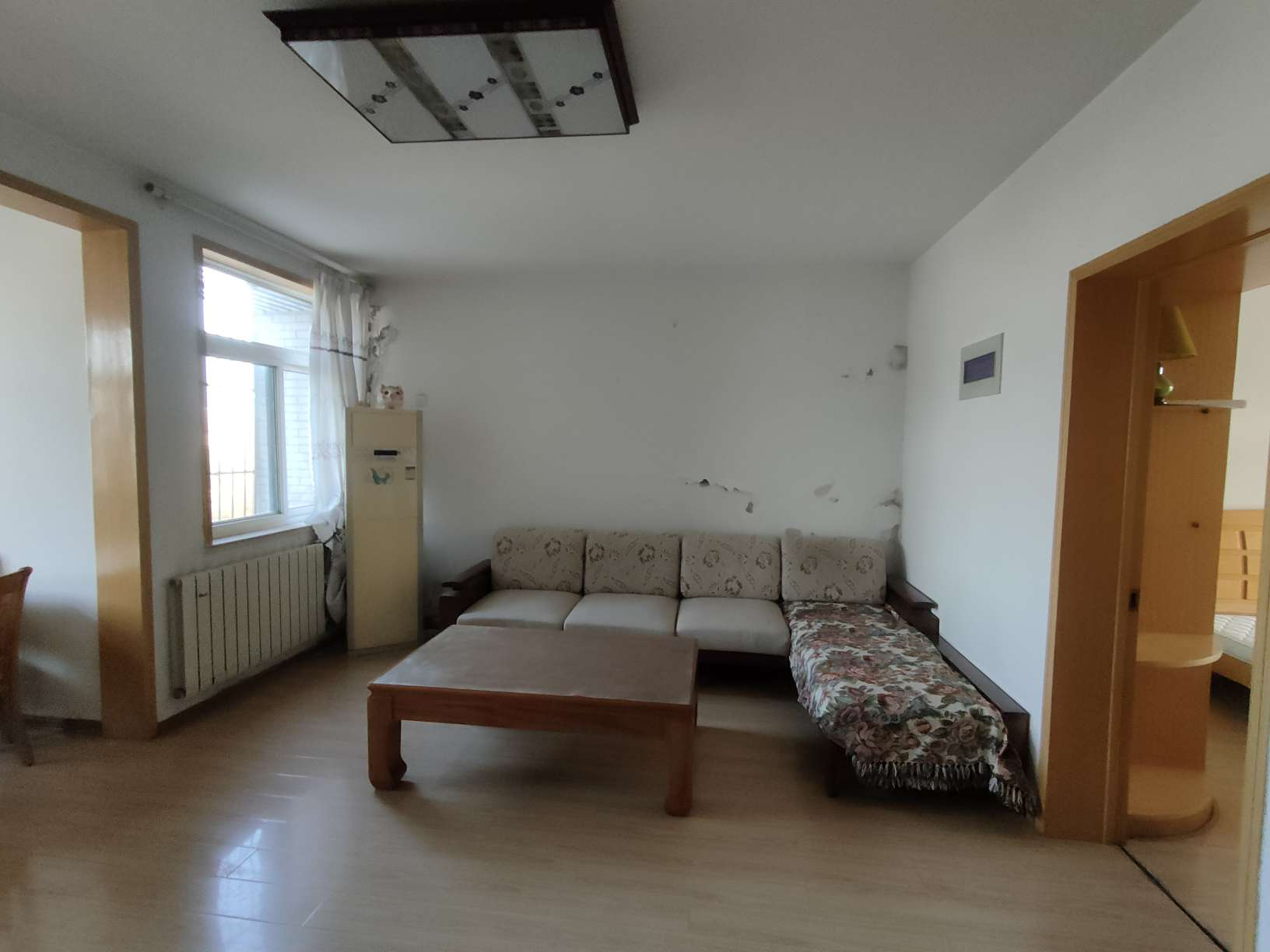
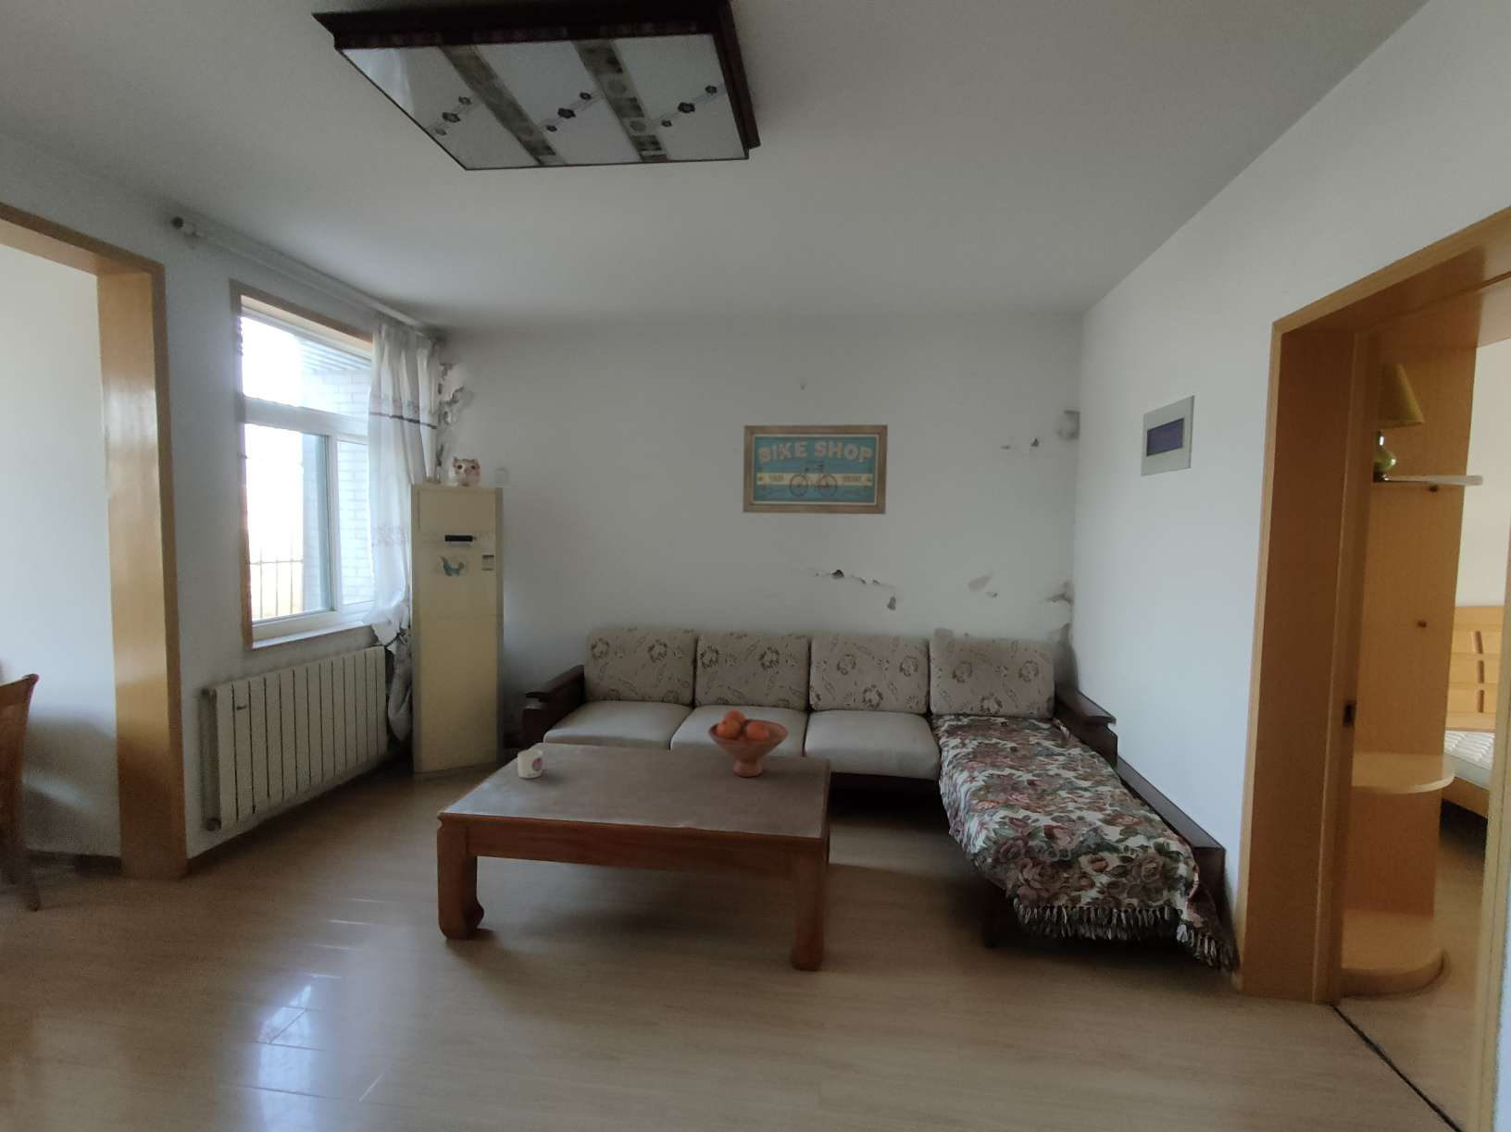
+ fruit bowl (747, 743)
+ mug (532, 762)
+ wall art (814, 468)
